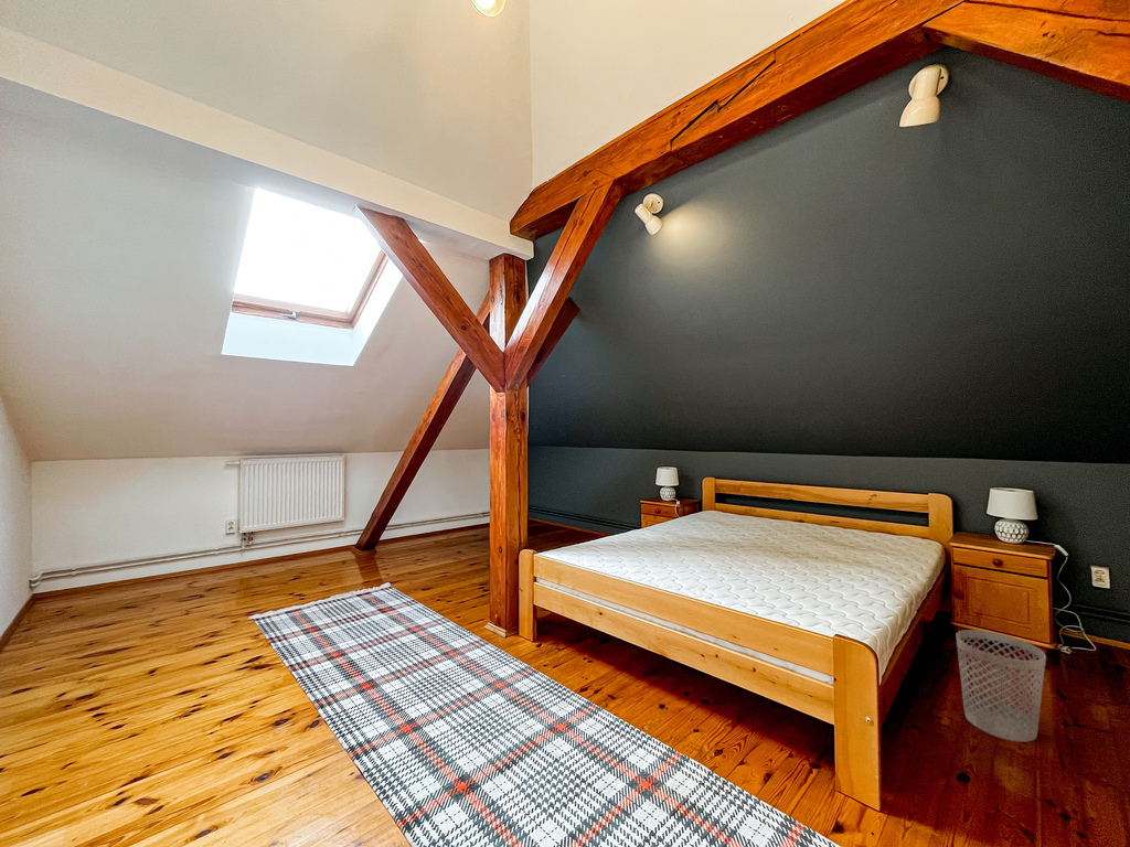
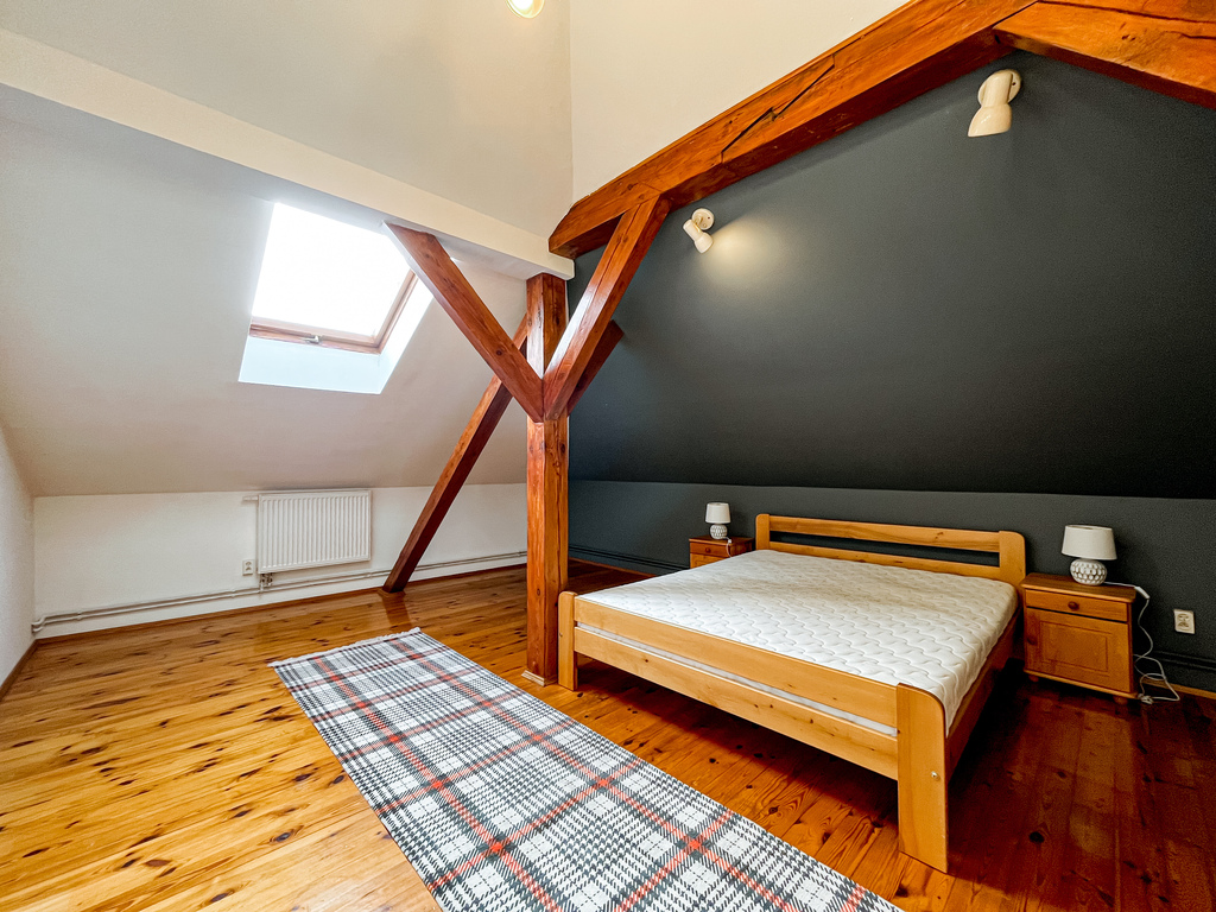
- wastebasket (999, 685)
